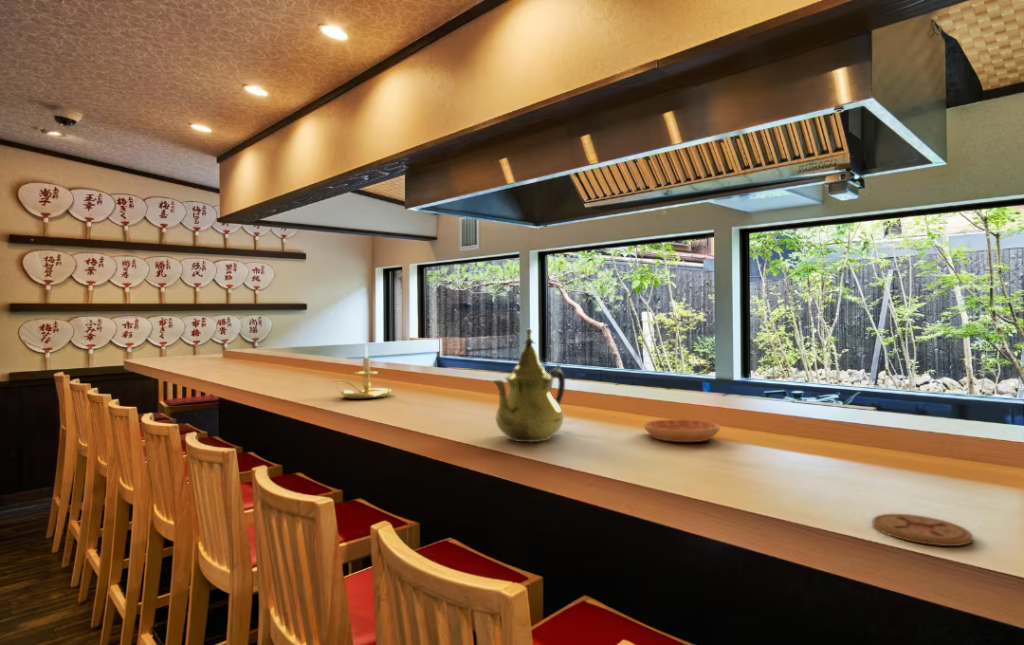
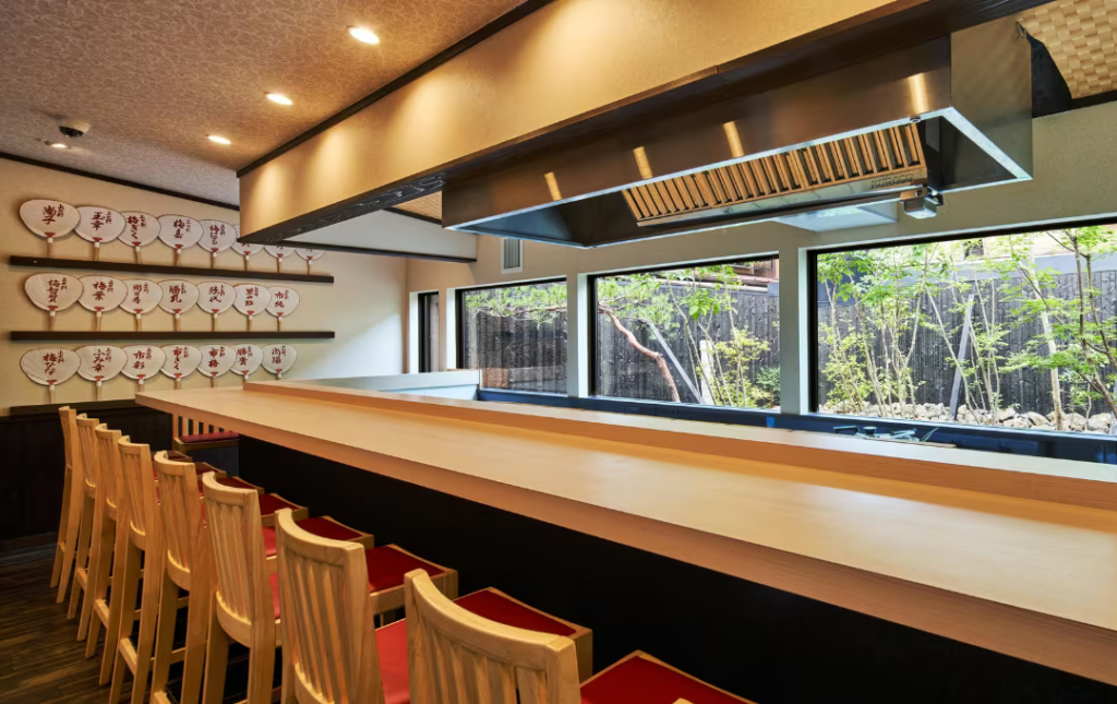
- candle holder (363, 370)
- teapot (531, 382)
- coaster (920, 528)
- saucer (681, 430)
